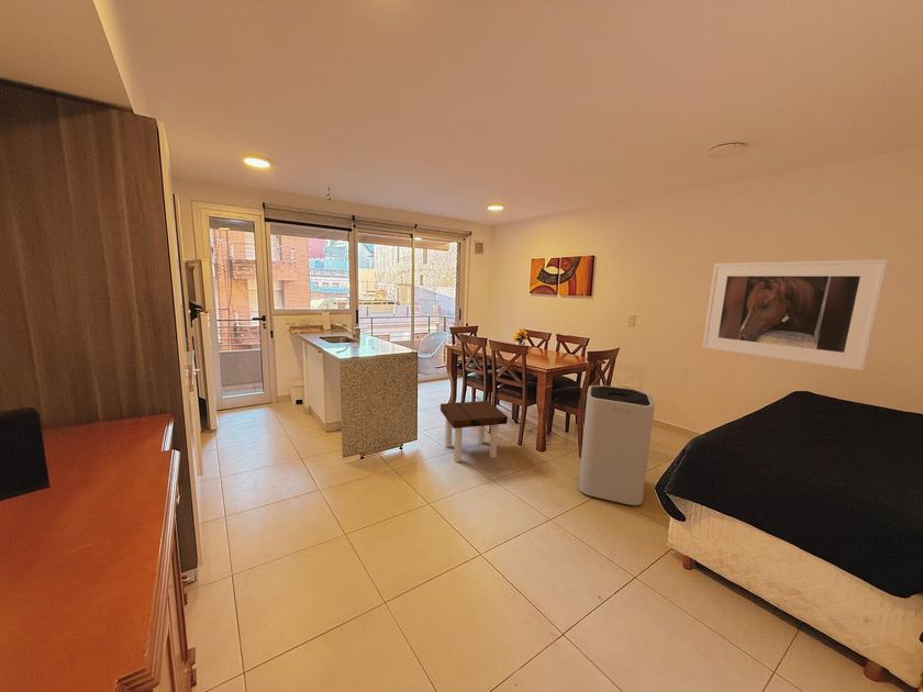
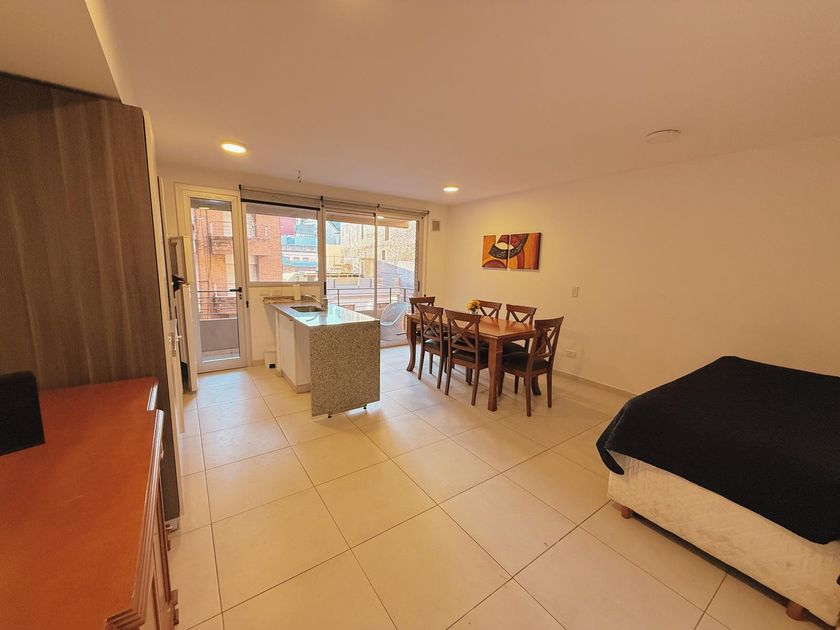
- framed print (780, 310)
- trash can (614, 440)
- side table (471, 426)
